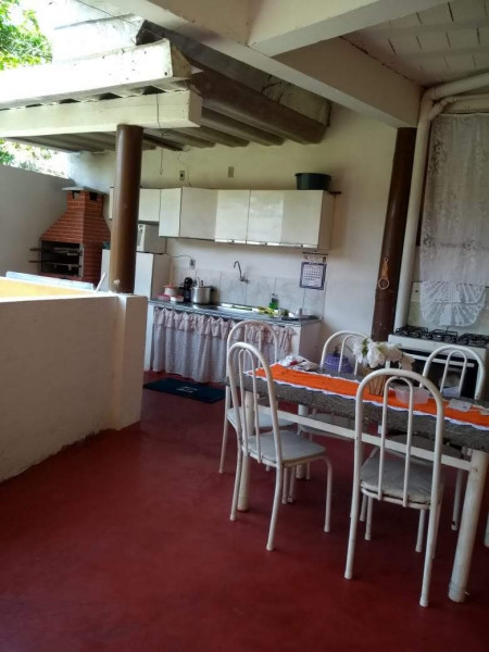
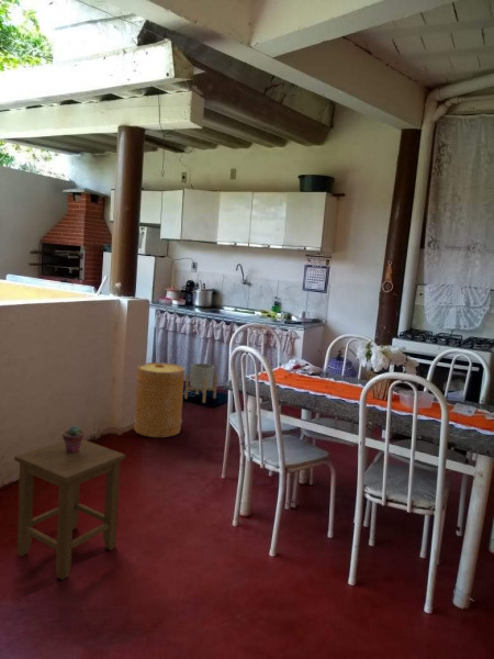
+ basket (159, 398)
+ planter (201, 381)
+ potted succulent (72, 437)
+ stool (69, 503)
